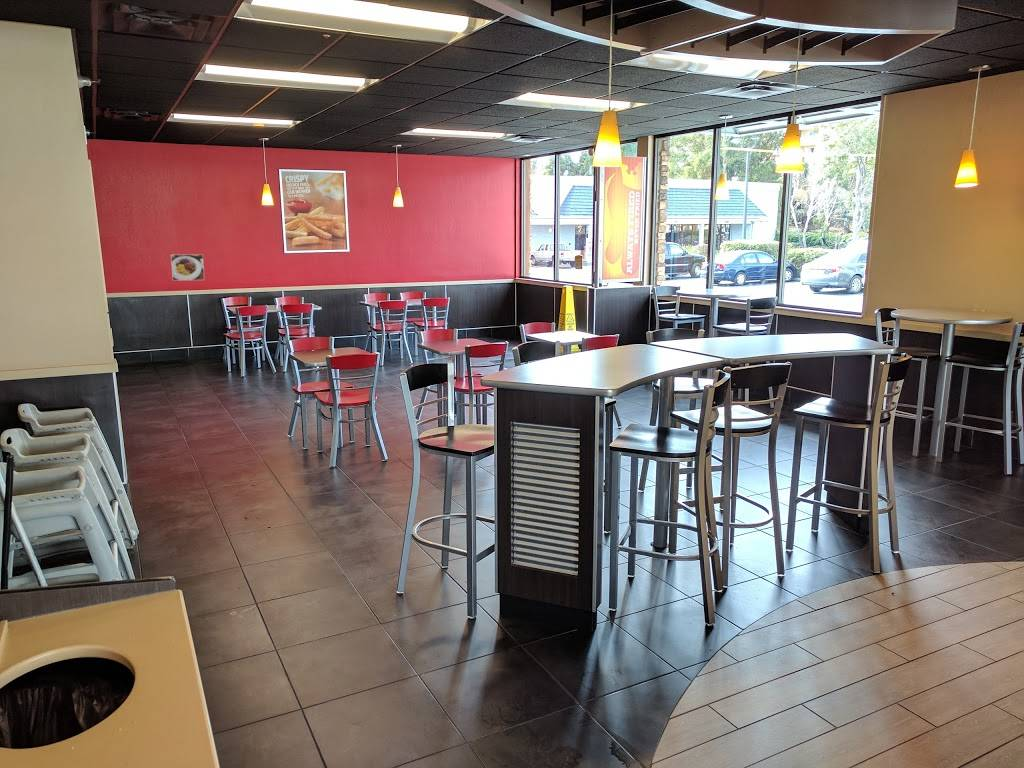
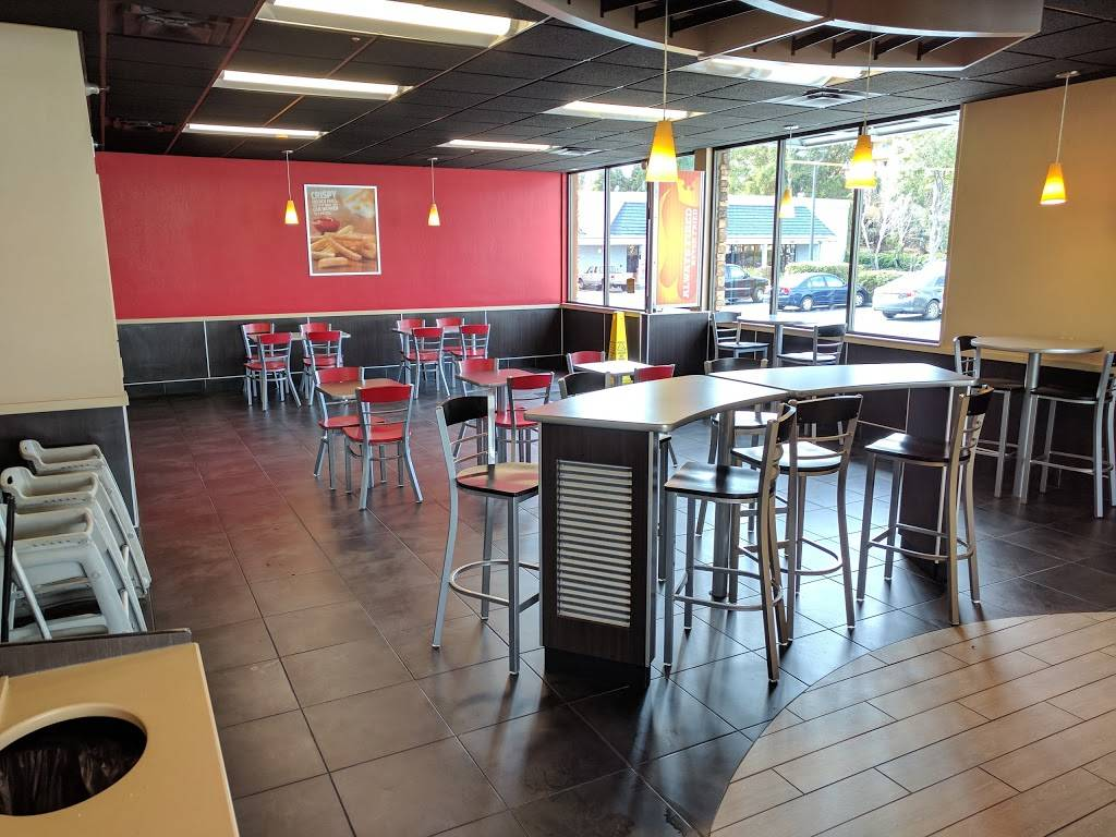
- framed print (187, 267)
